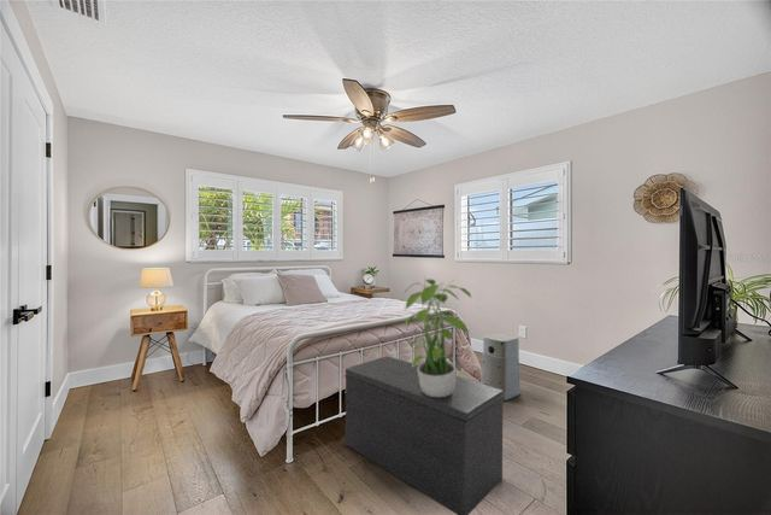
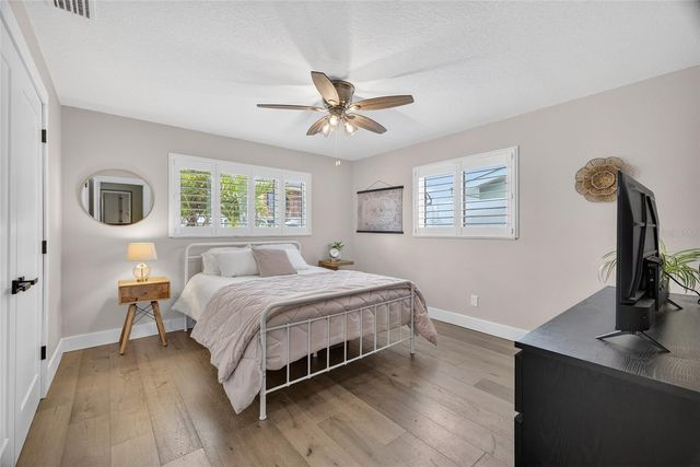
- bench (417, 419)
- potted plant (443, 334)
- air purifier (500, 364)
